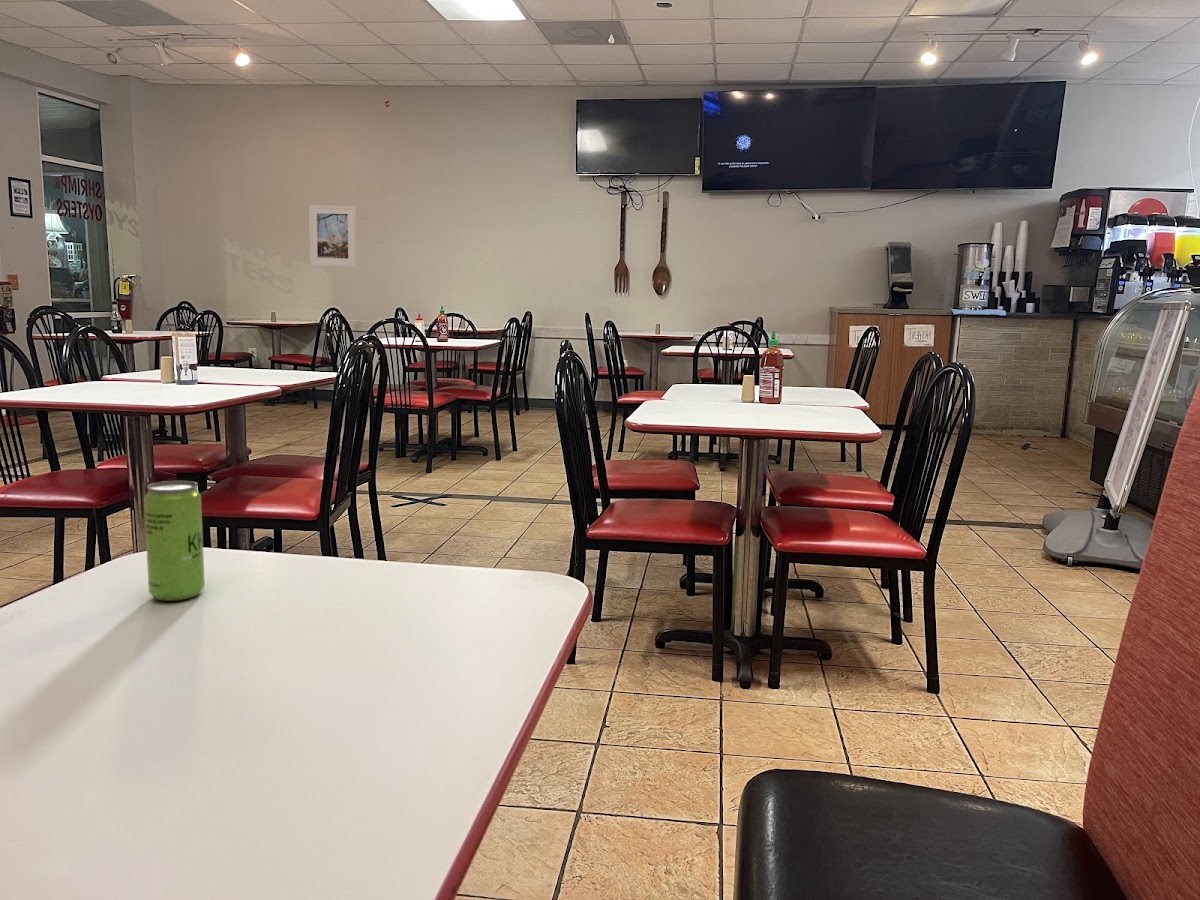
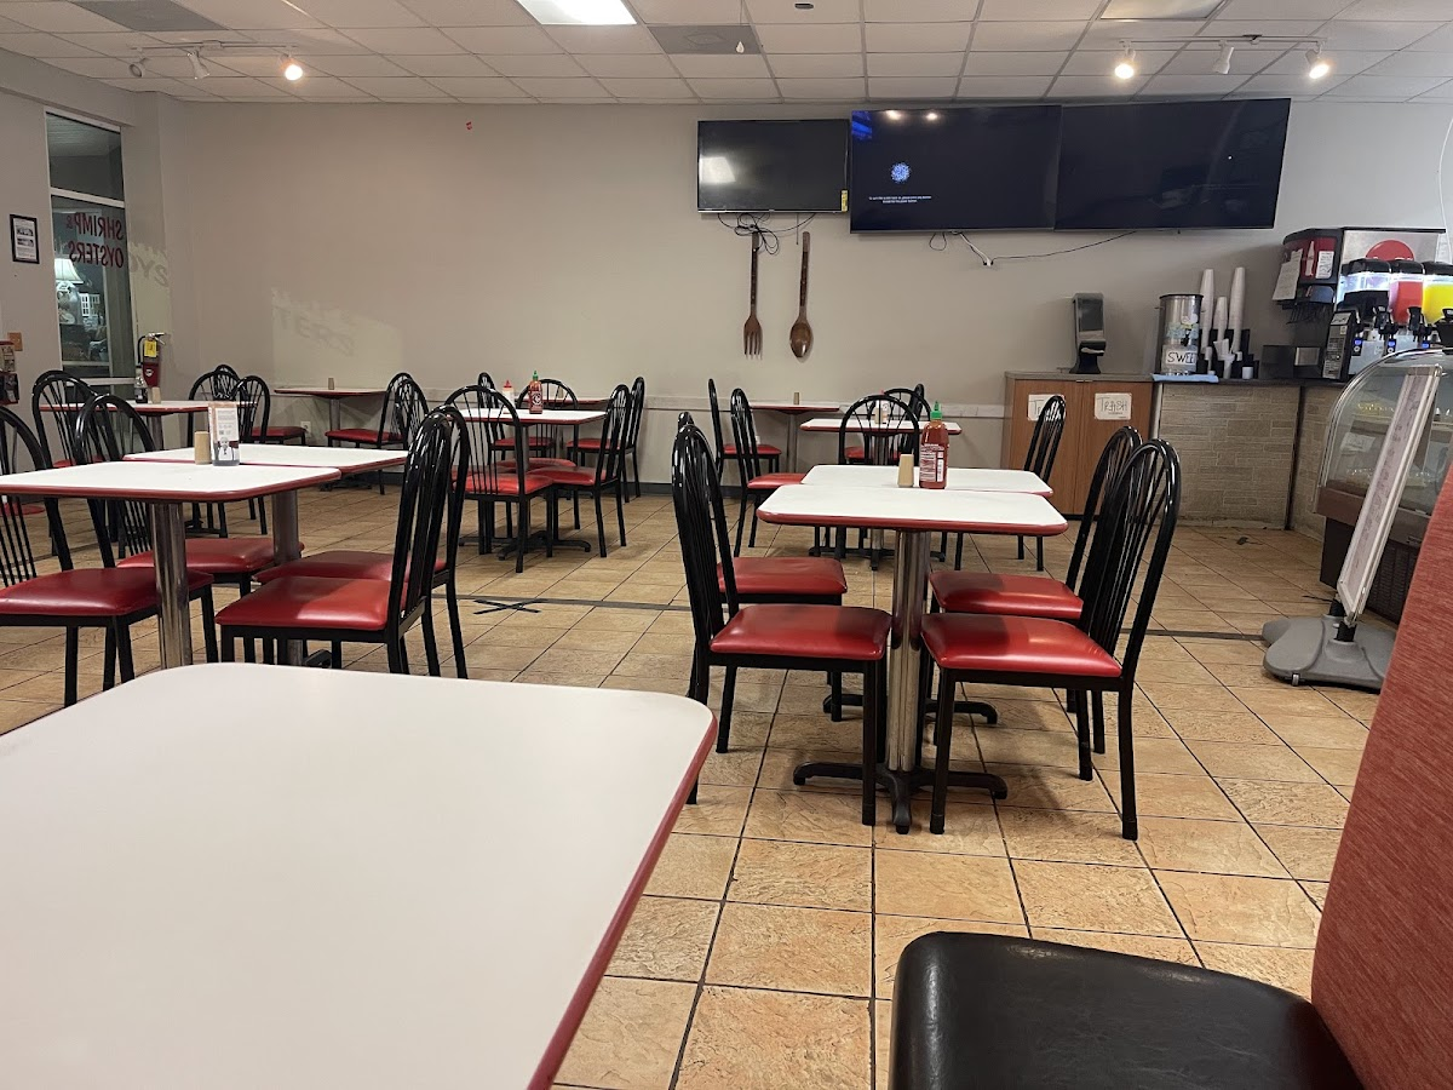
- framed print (332, 236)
- beverage can (174, 540)
